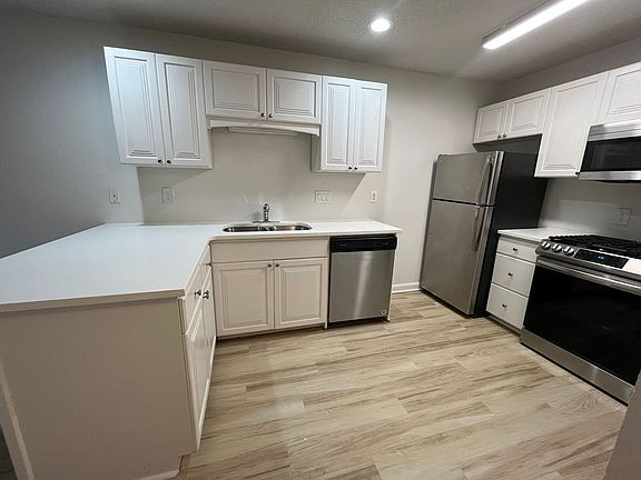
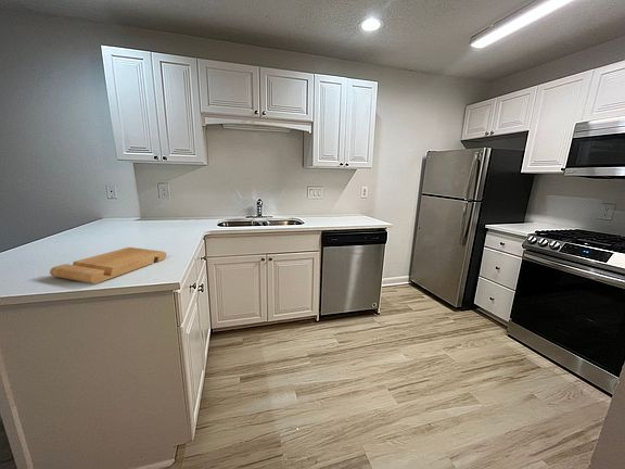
+ cutting board (114, 263)
